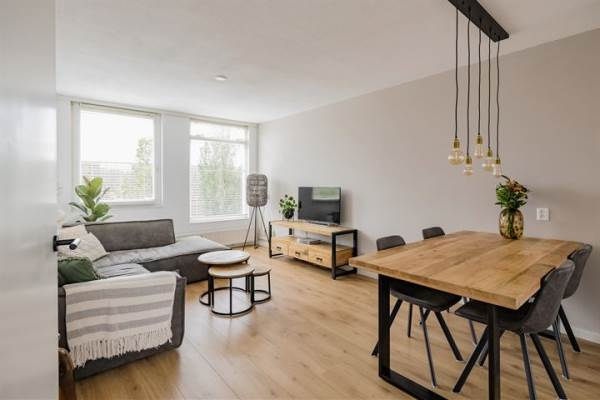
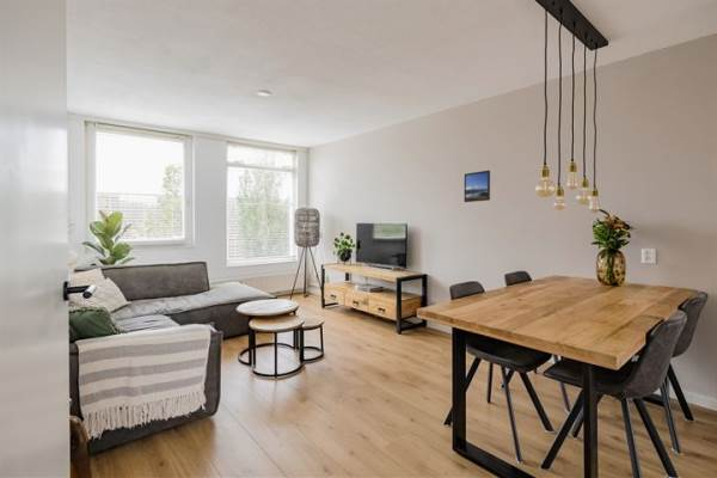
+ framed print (477, 186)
